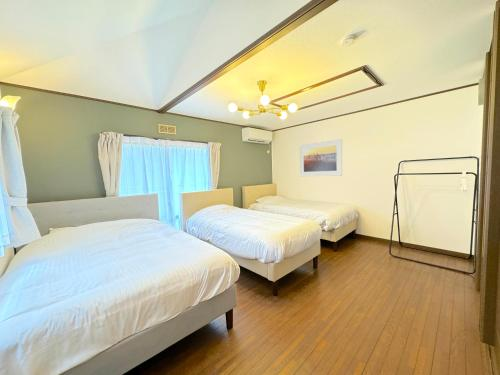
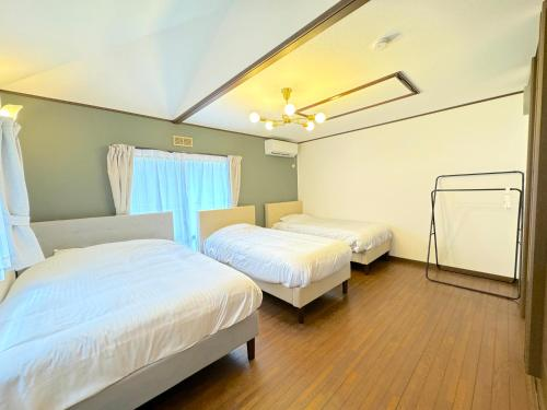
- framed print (319, 159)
